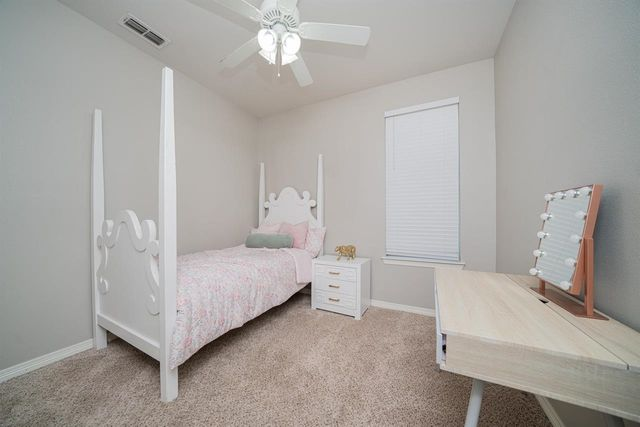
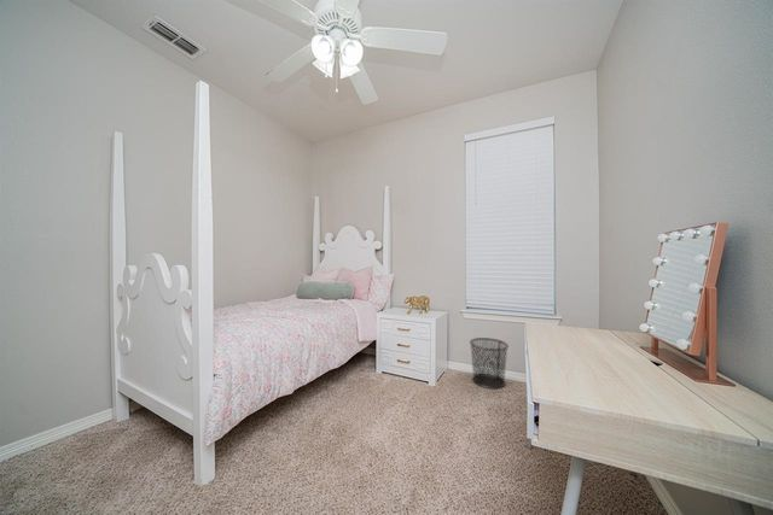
+ waste bin (488, 362)
